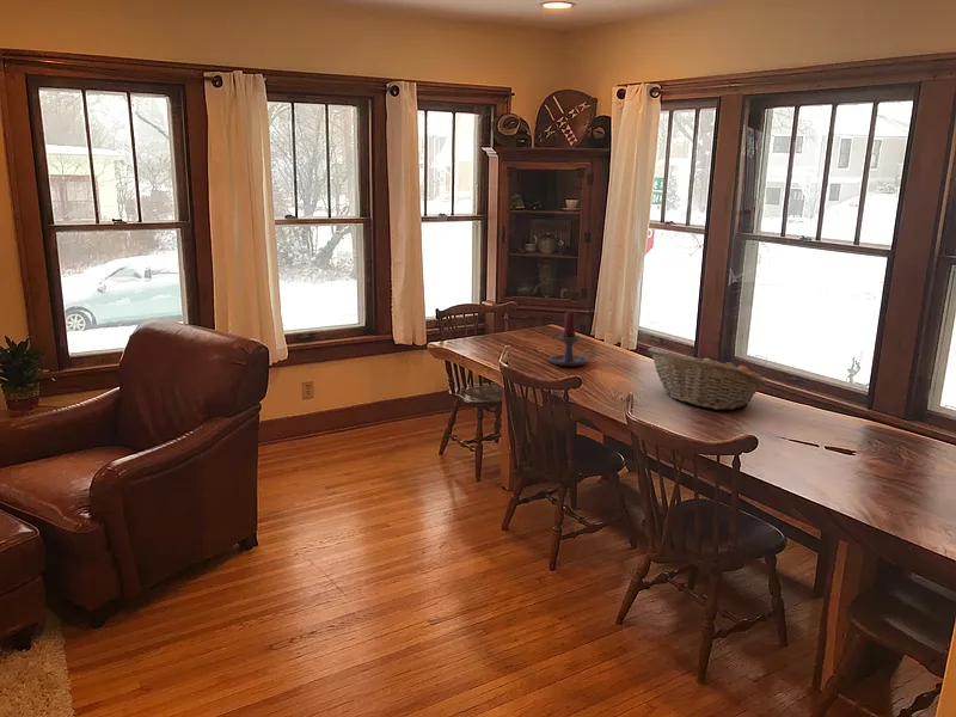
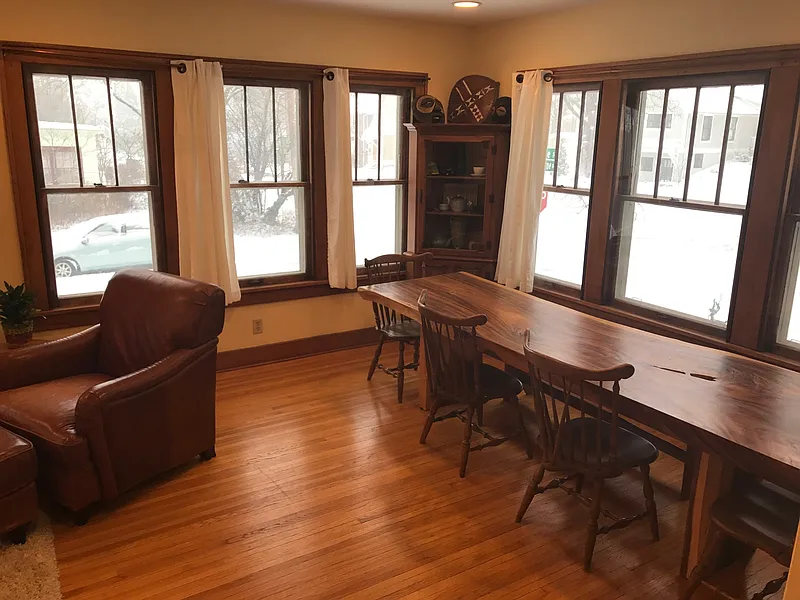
- fruit basket (704, 374)
- candle holder (574, 336)
